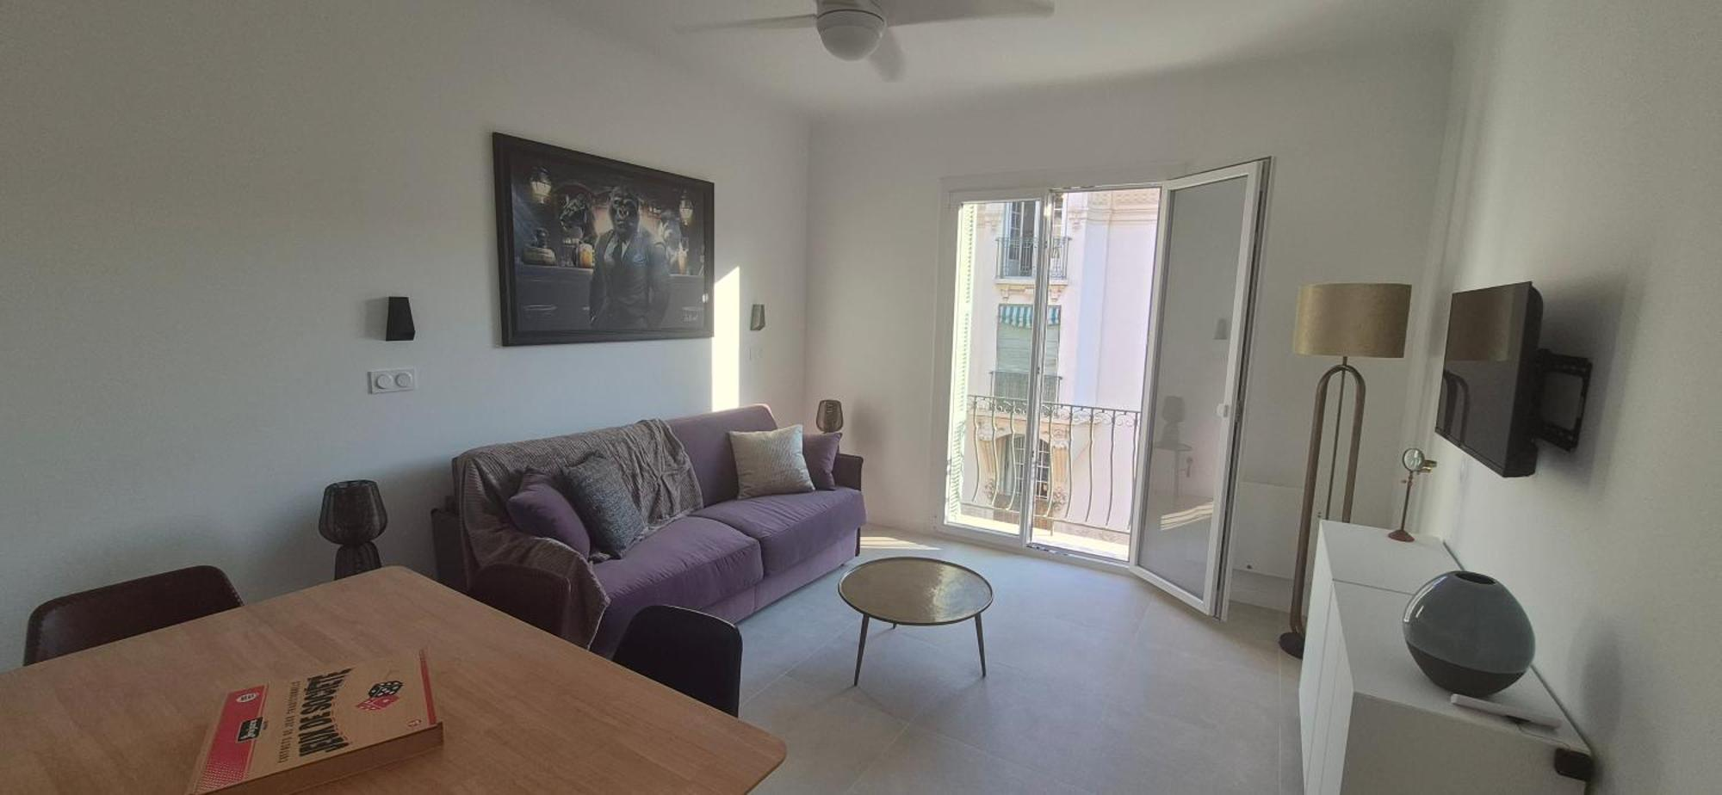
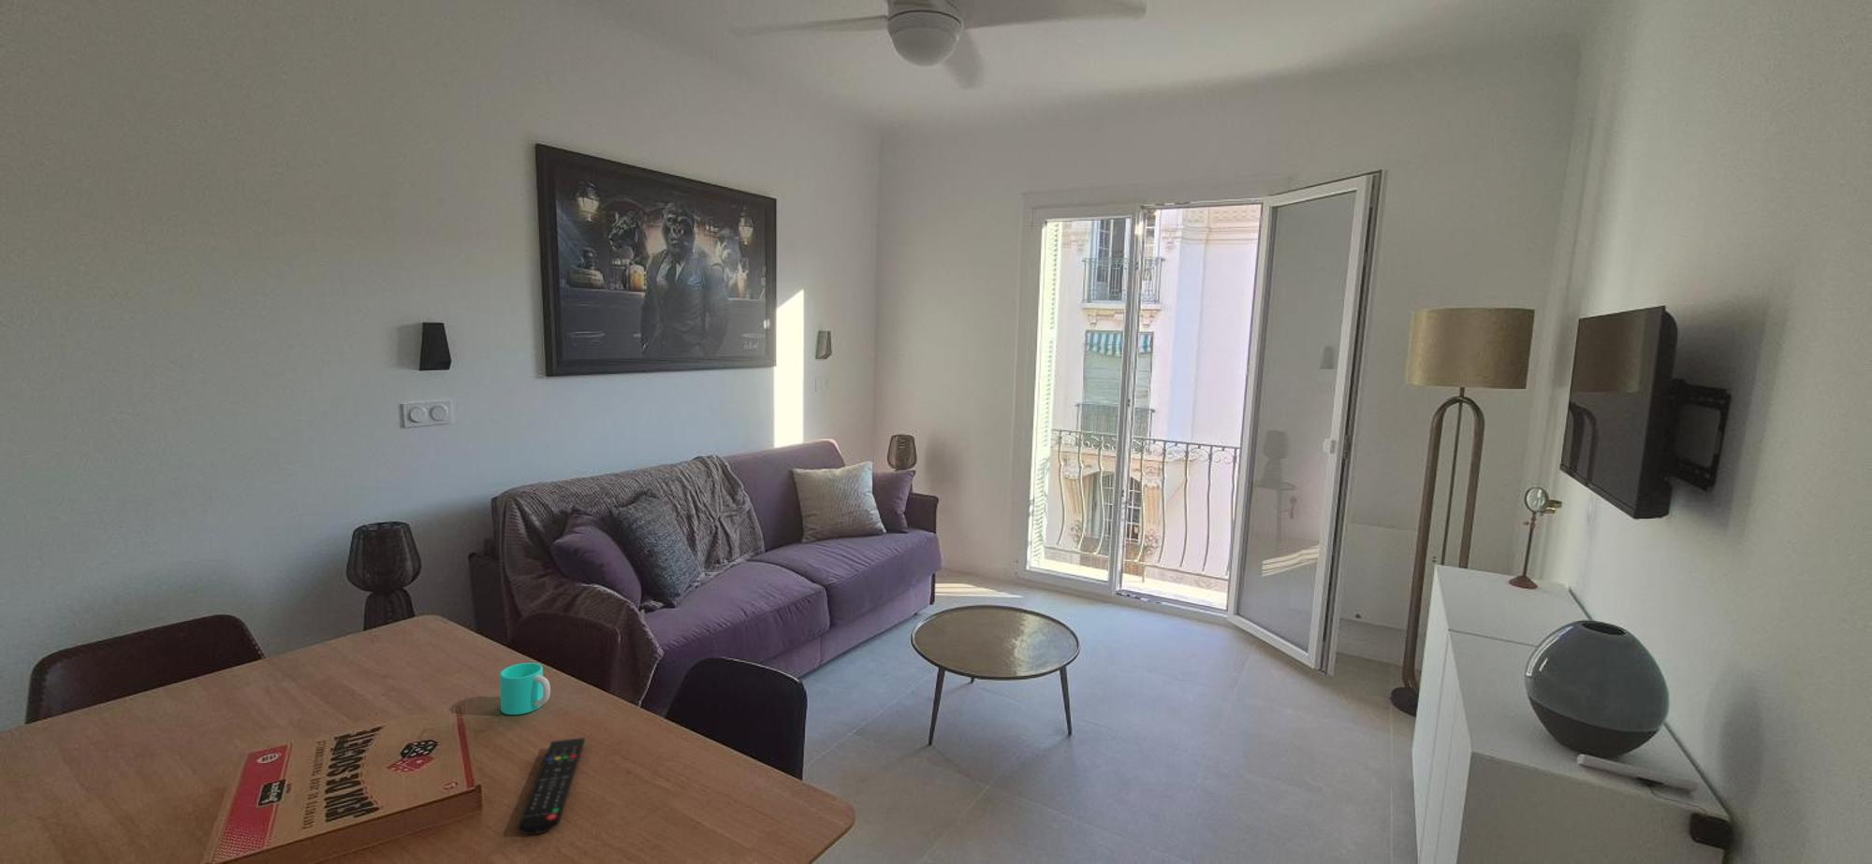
+ remote control (554, 782)
+ cup (528, 689)
